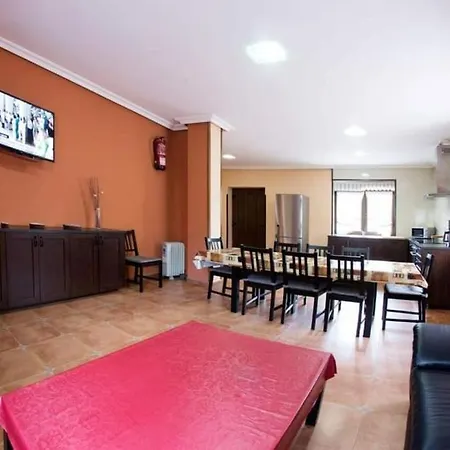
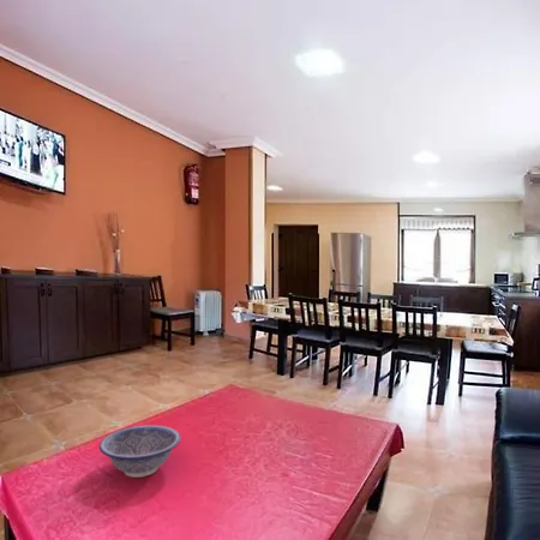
+ decorative bowl (140, 454)
